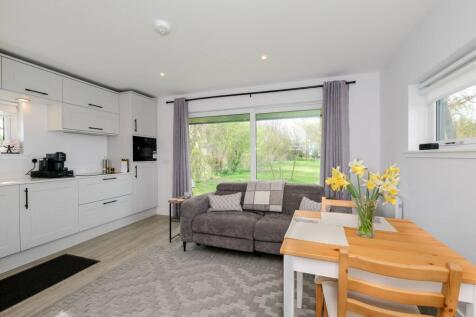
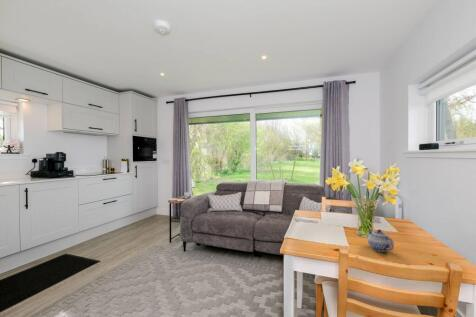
+ teapot (379, 239)
